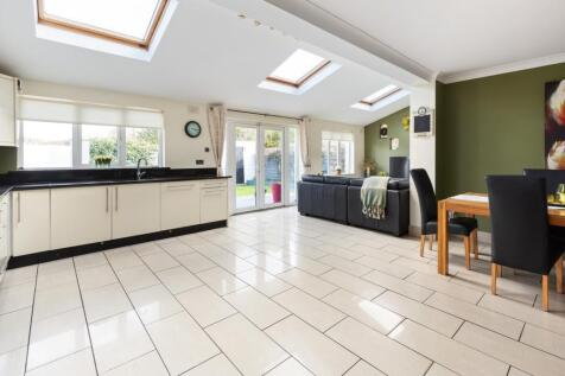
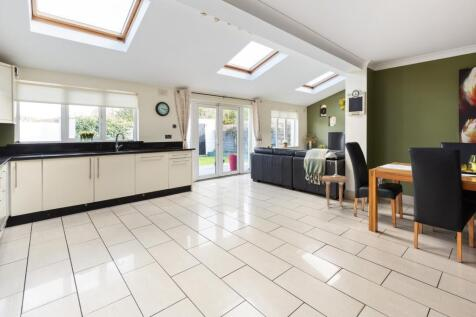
+ lamp (335, 164)
+ side table (329, 191)
